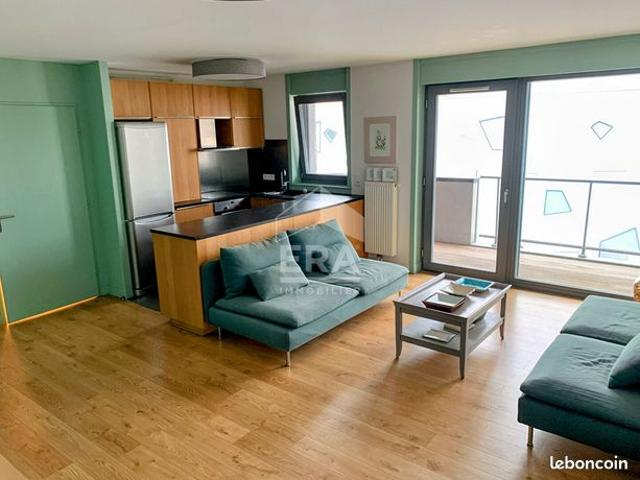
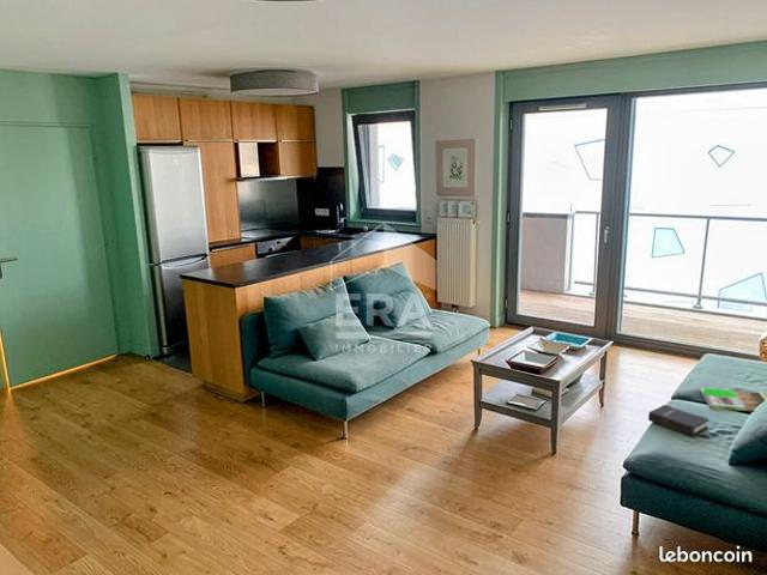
+ hardback book (677, 419)
+ magazine (736, 399)
